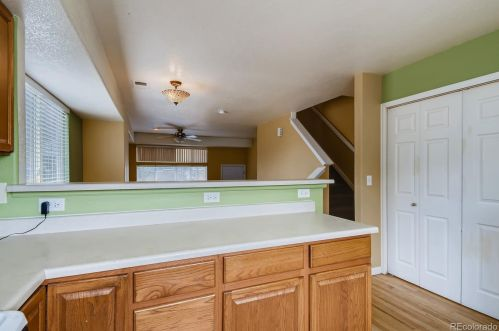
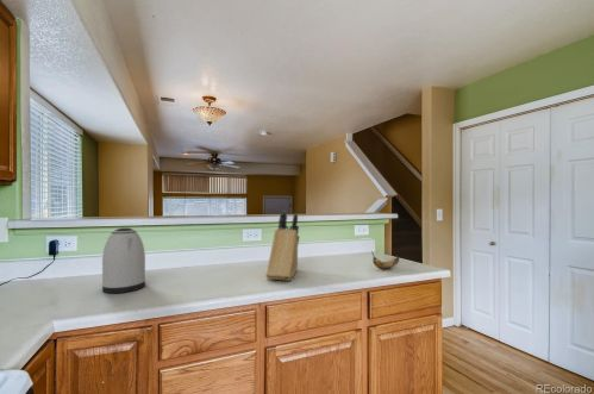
+ kettle (123, 256)
+ banana (386, 262)
+ knife block (285, 242)
